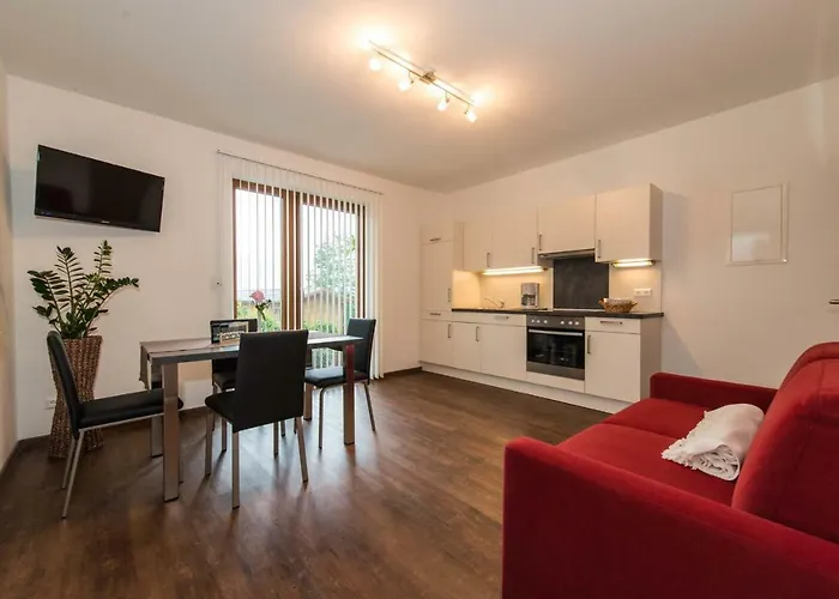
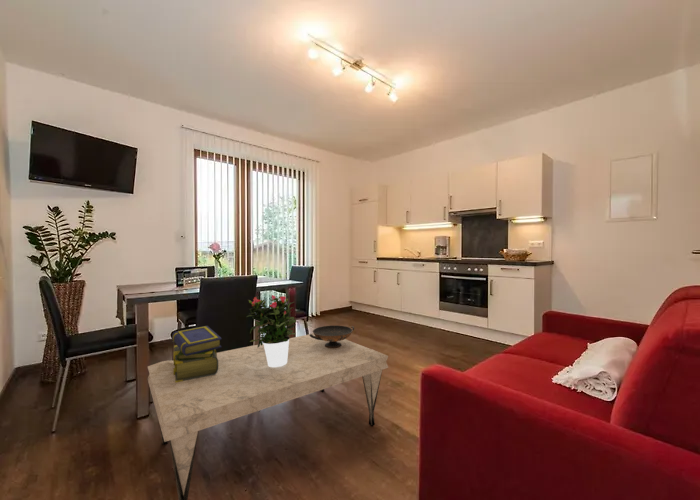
+ coffee table (273, 394)
+ decorative bowl (332, 337)
+ potted flower (275, 329)
+ stack of books (197, 350)
